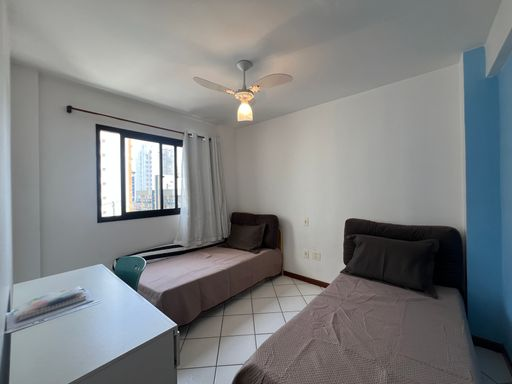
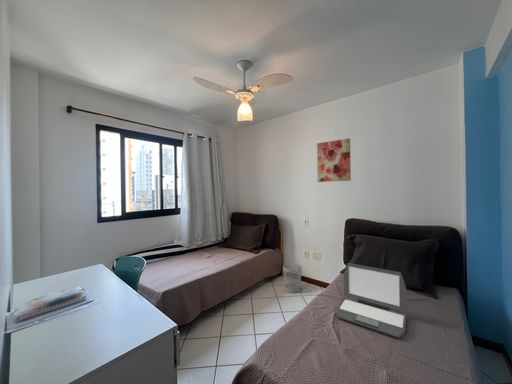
+ wastebasket (292, 278)
+ laptop (369, 295)
+ wall art (333, 161)
